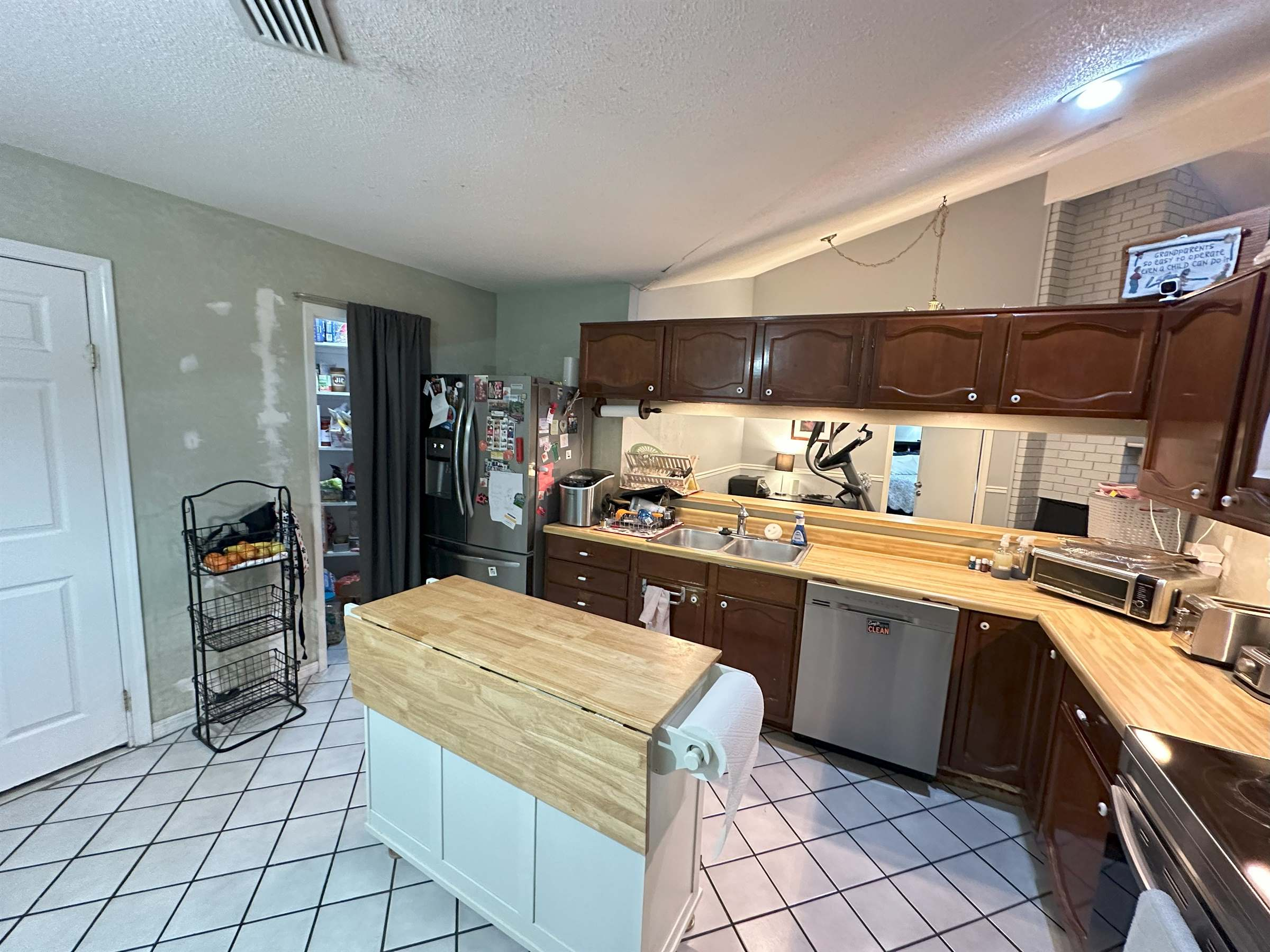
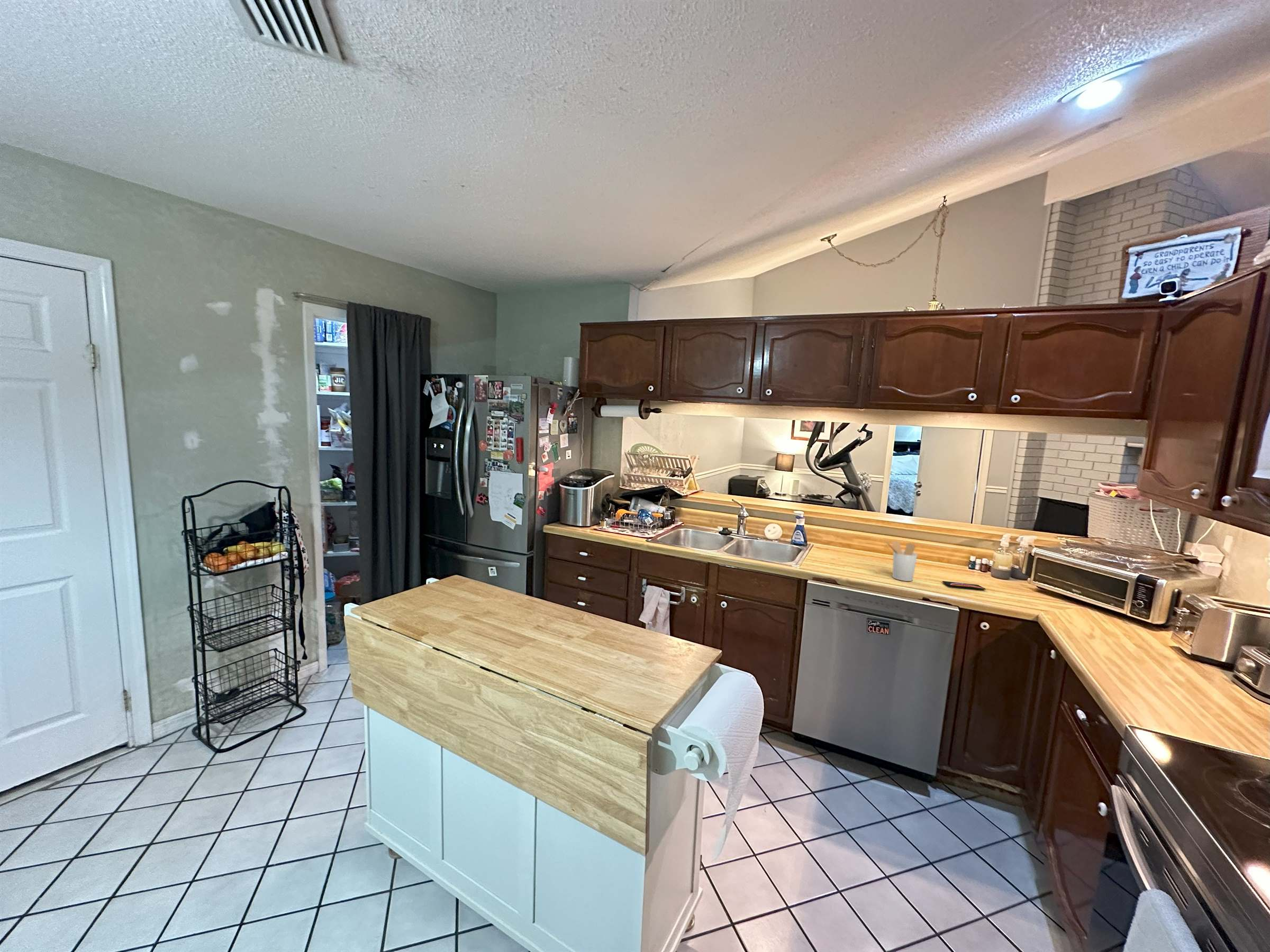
+ utensil holder (899, 559)
+ smartphone (963, 585)
